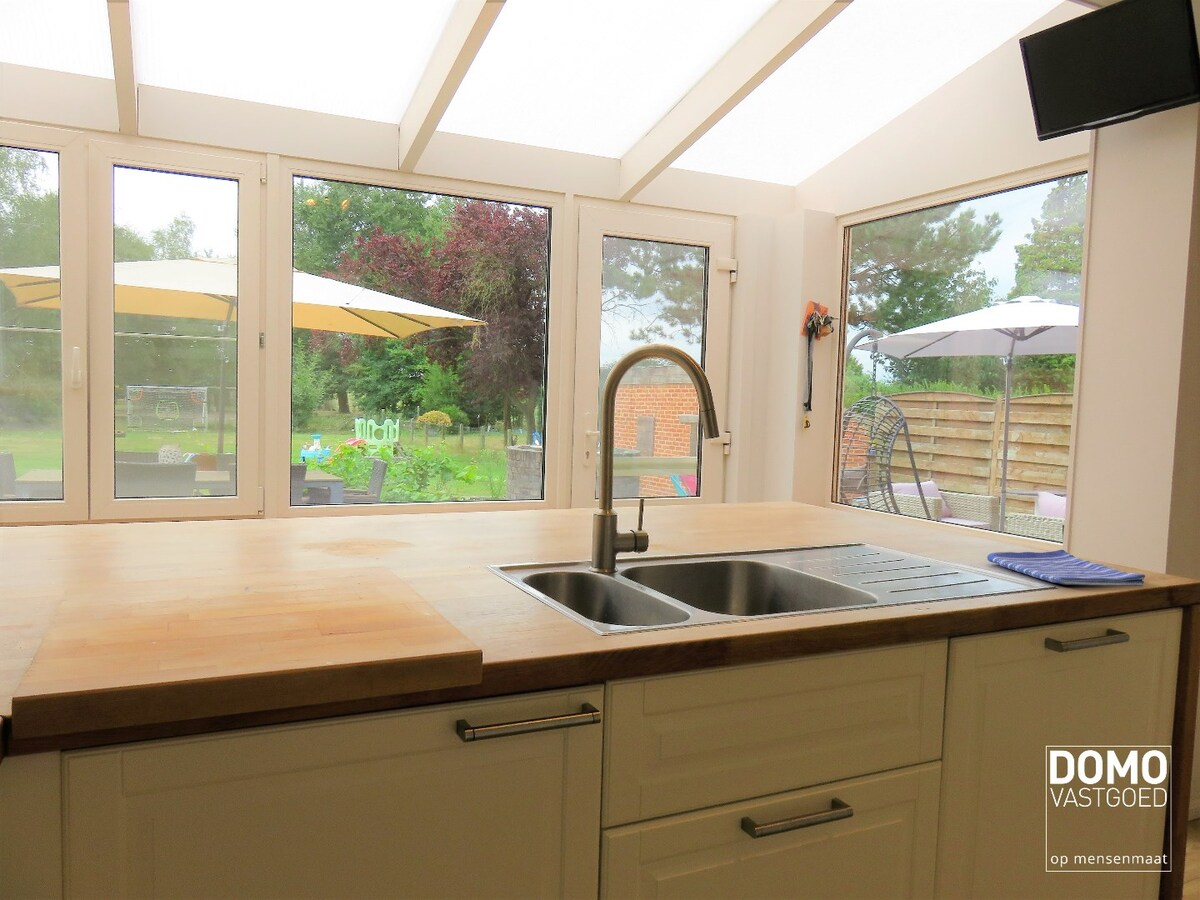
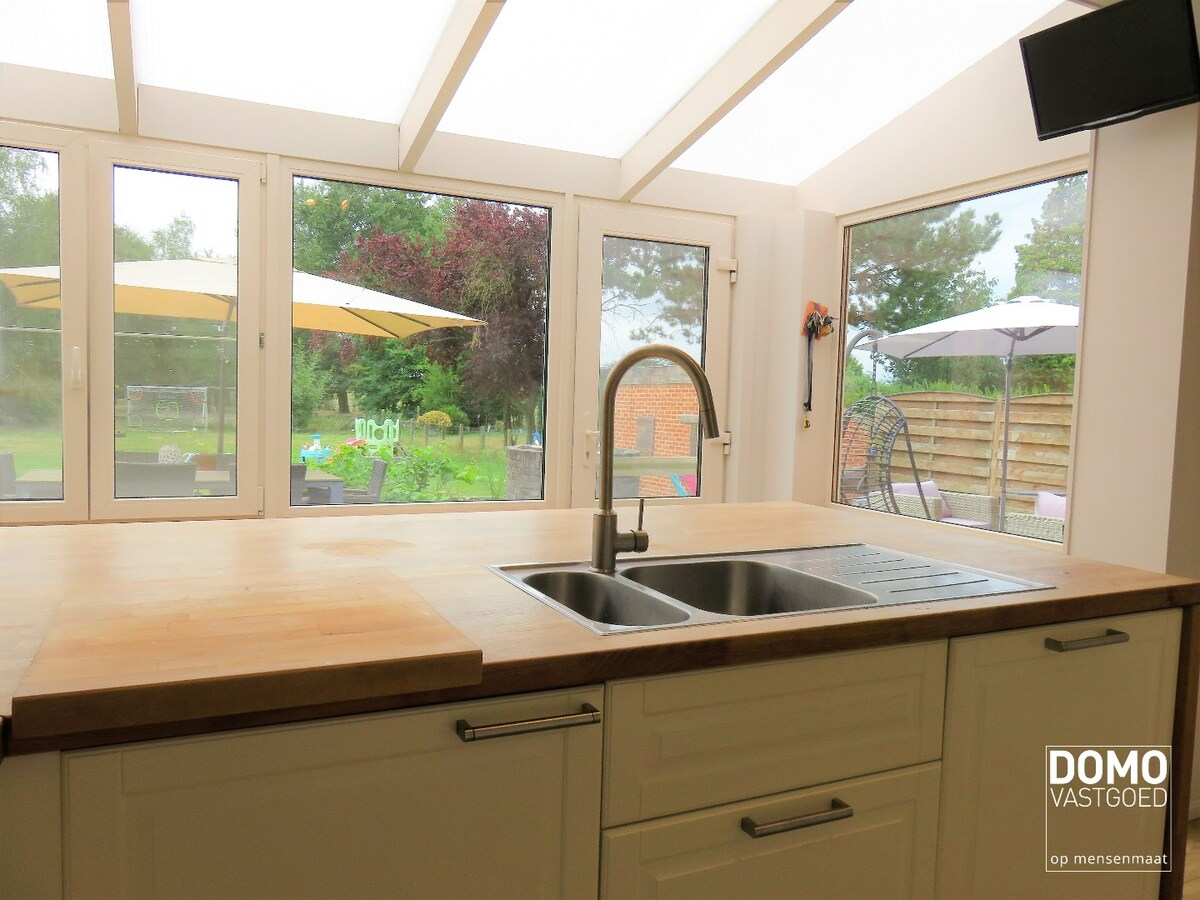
- dish towel (1060, 565)
